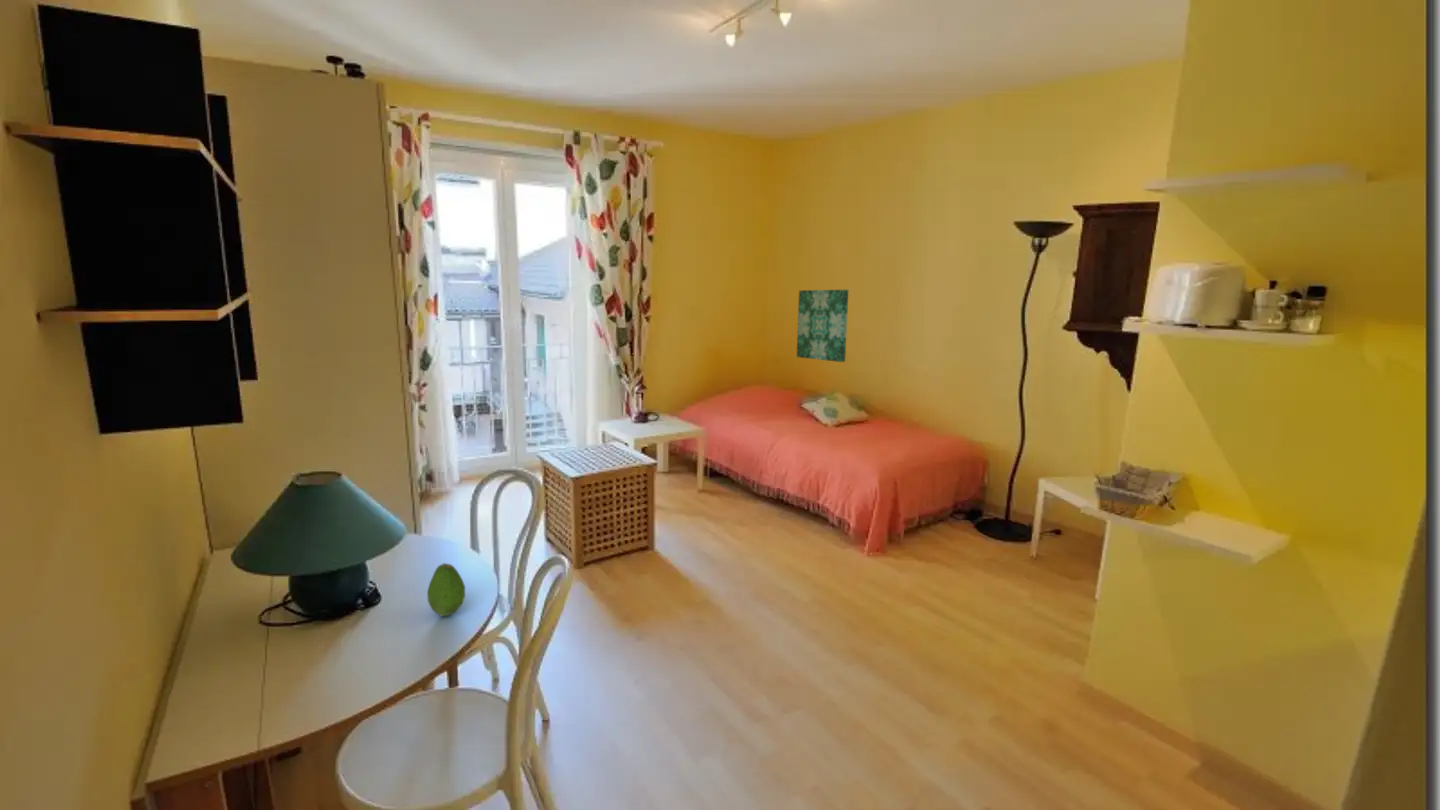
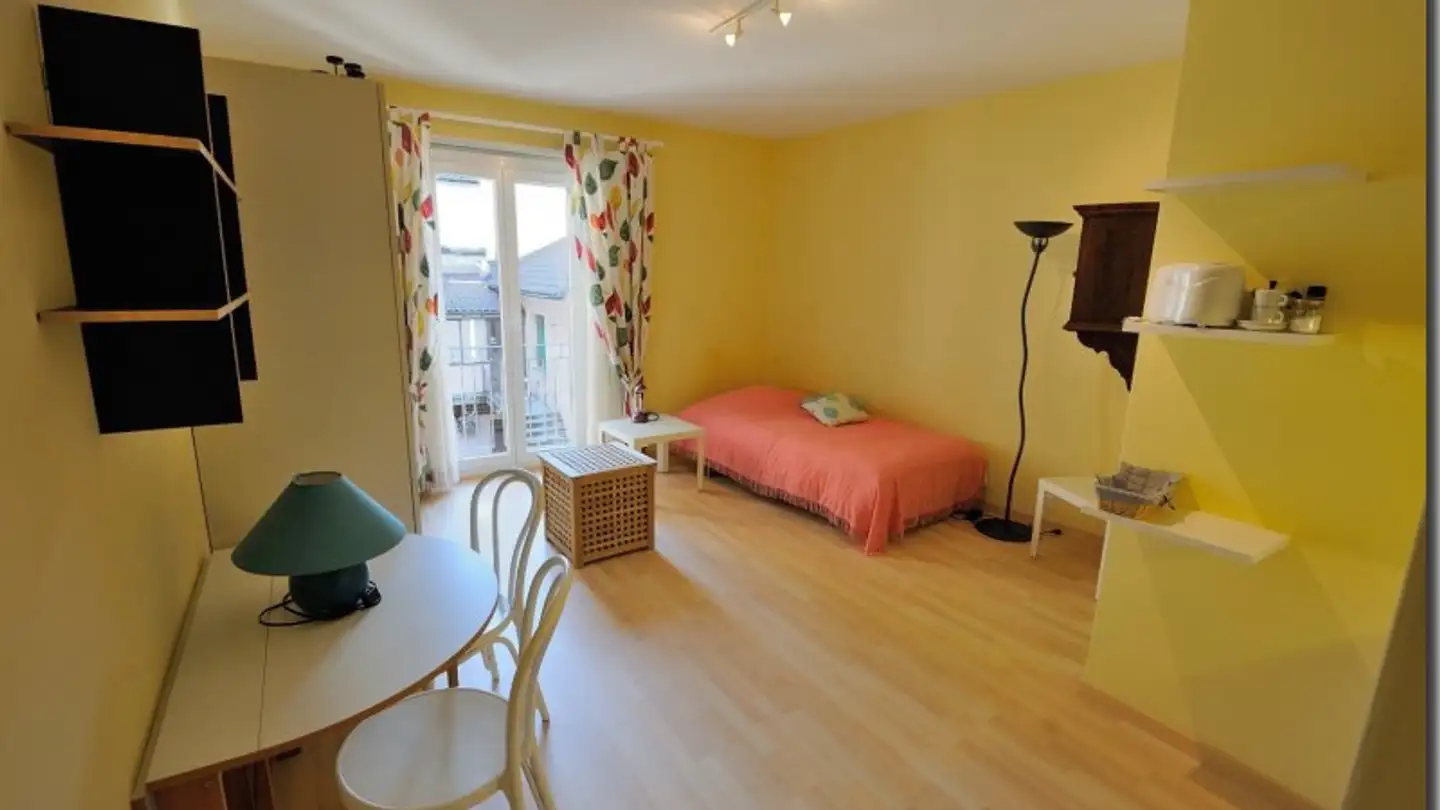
- wall art (821, 325)
- fruit (446, 588)
